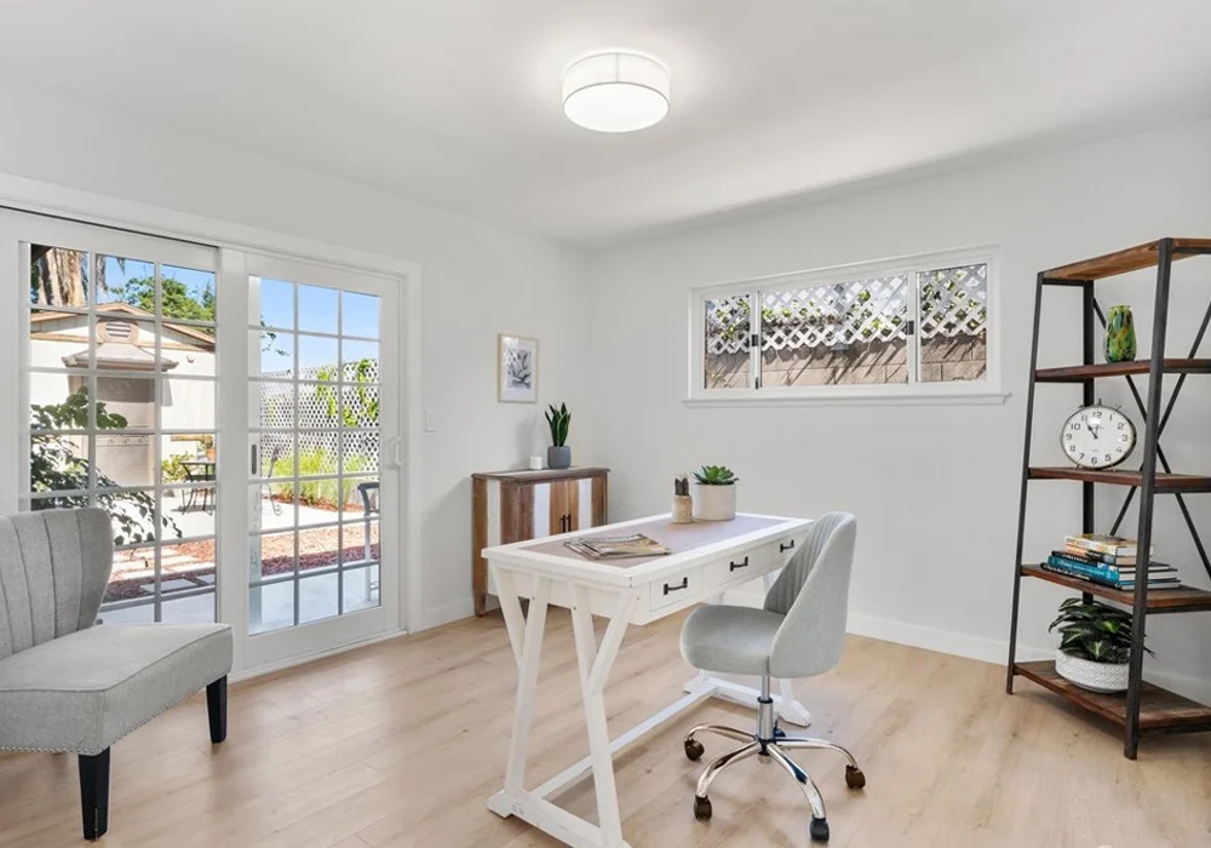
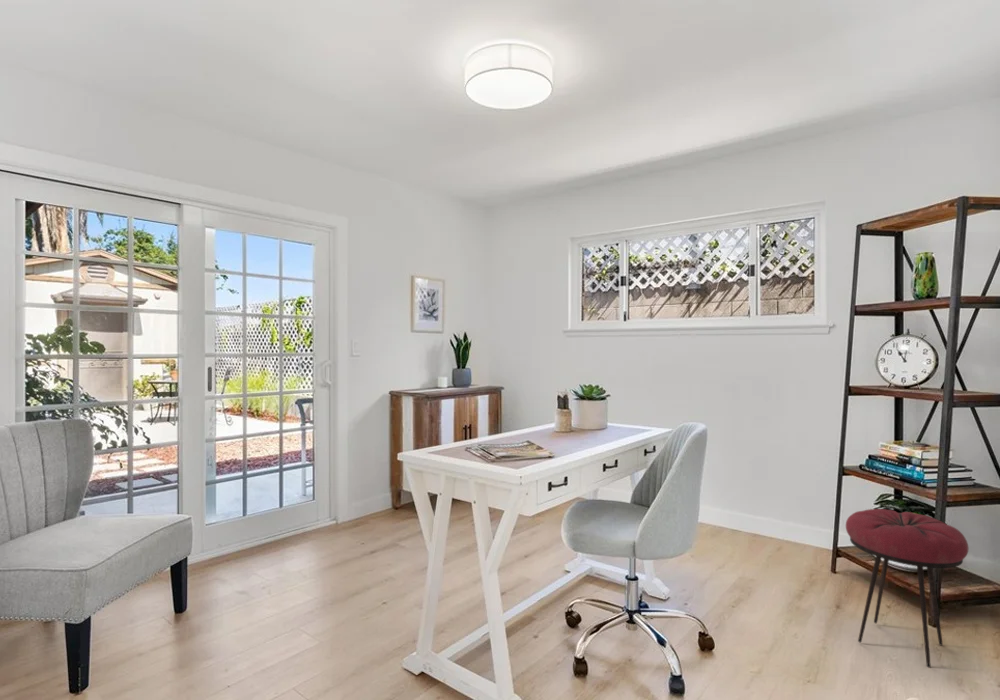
+ stool (918, 581)
